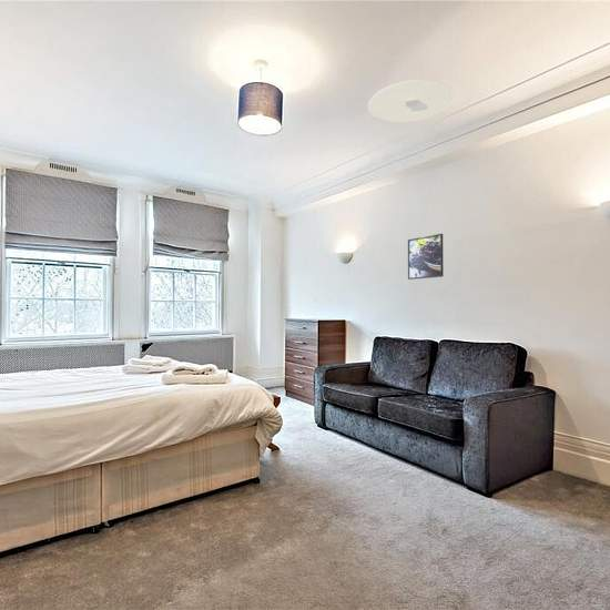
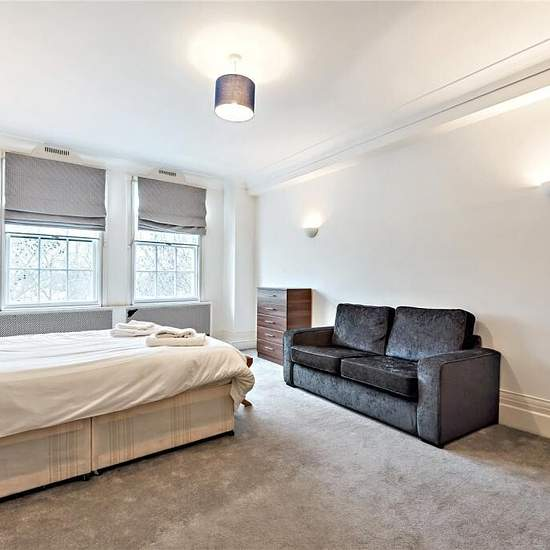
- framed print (425, 257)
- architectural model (409, 99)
